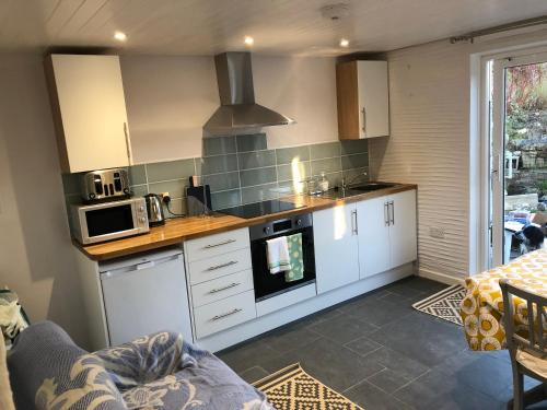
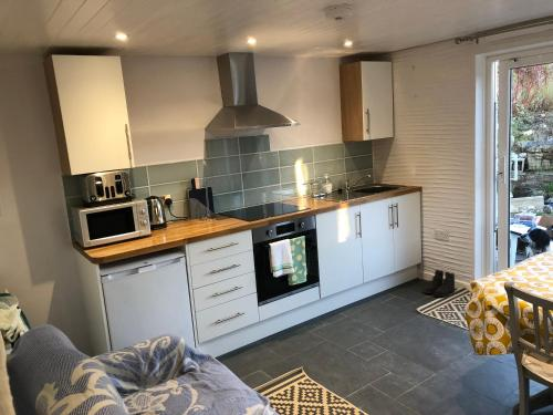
+ boots (439, 281)
